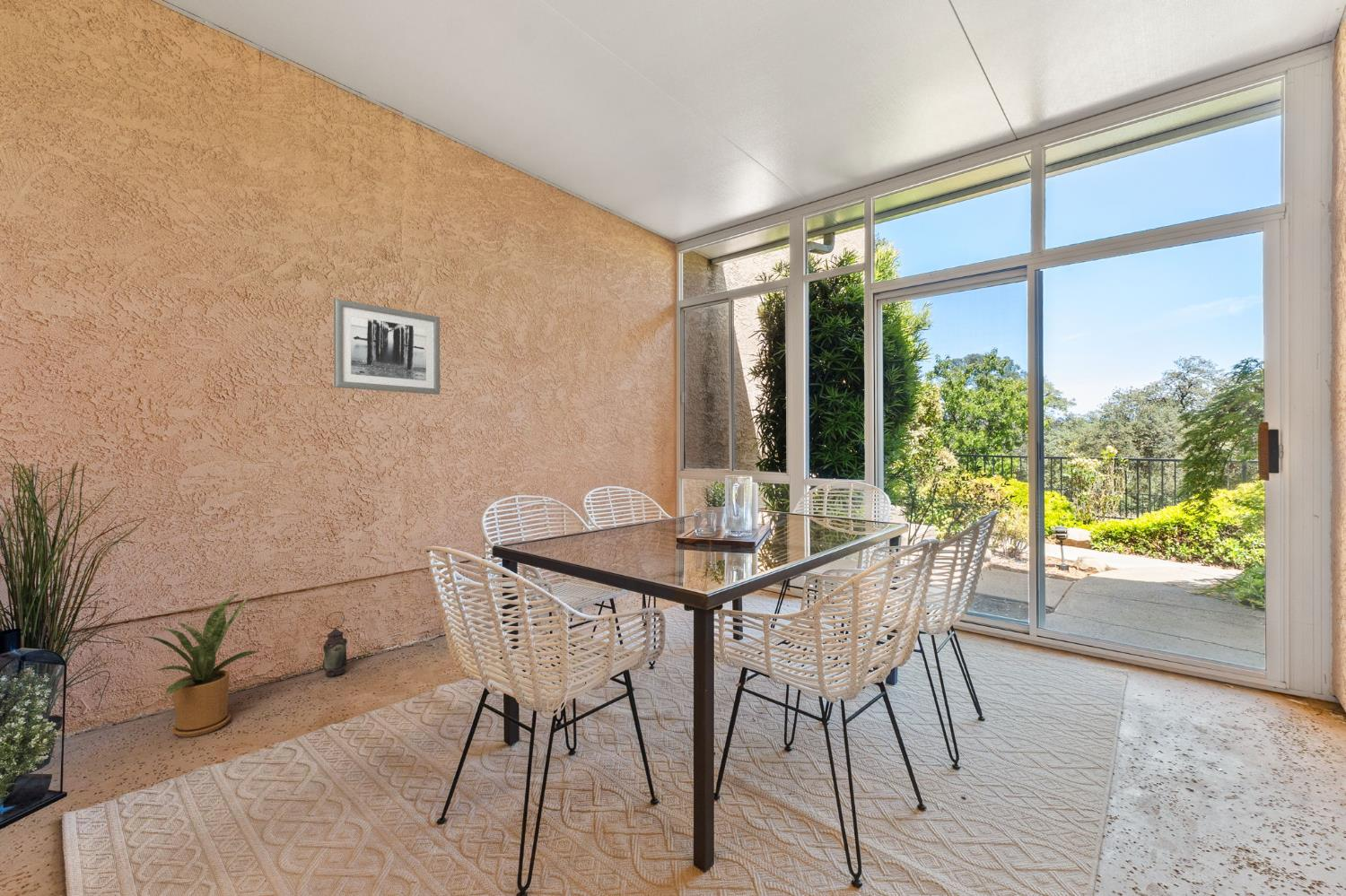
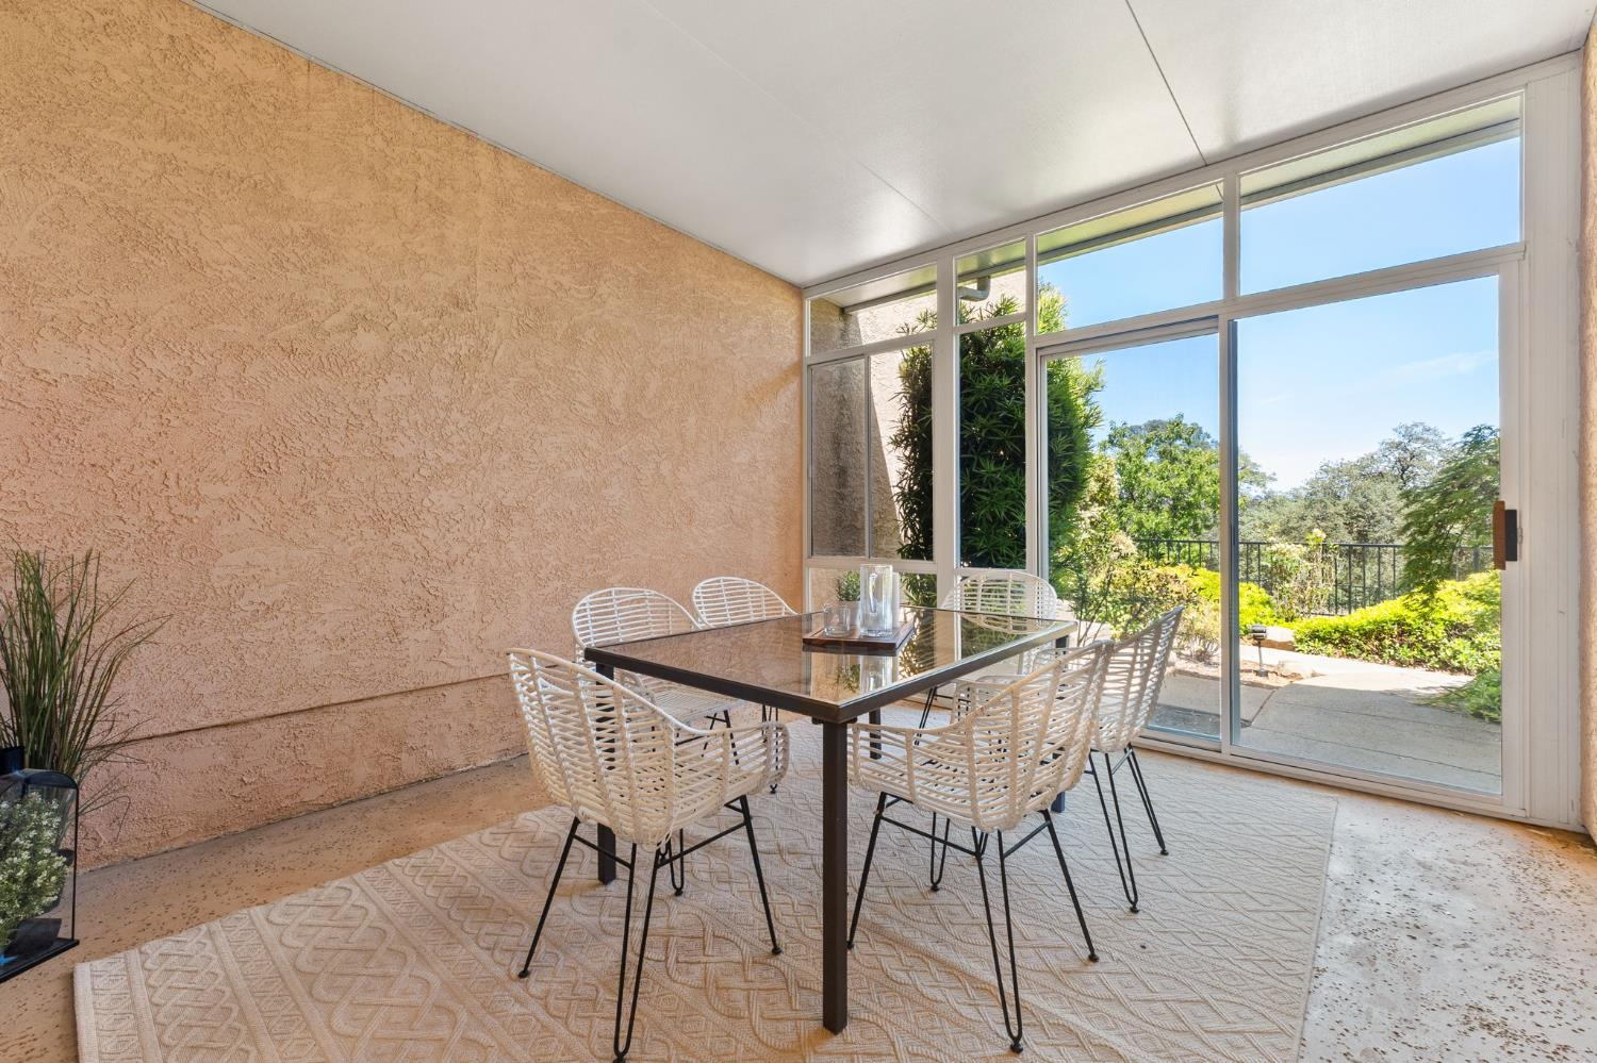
- lantern (335, 642)
- house plant (197, 664)
- wall art (390, 350)
